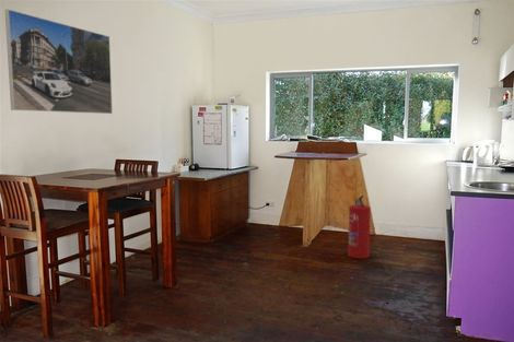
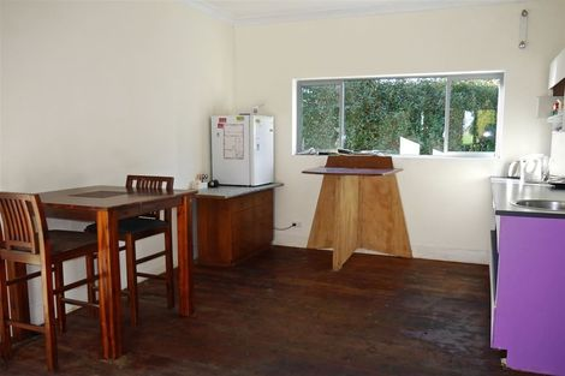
- fire extinguisher (359, 224)
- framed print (66, 69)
